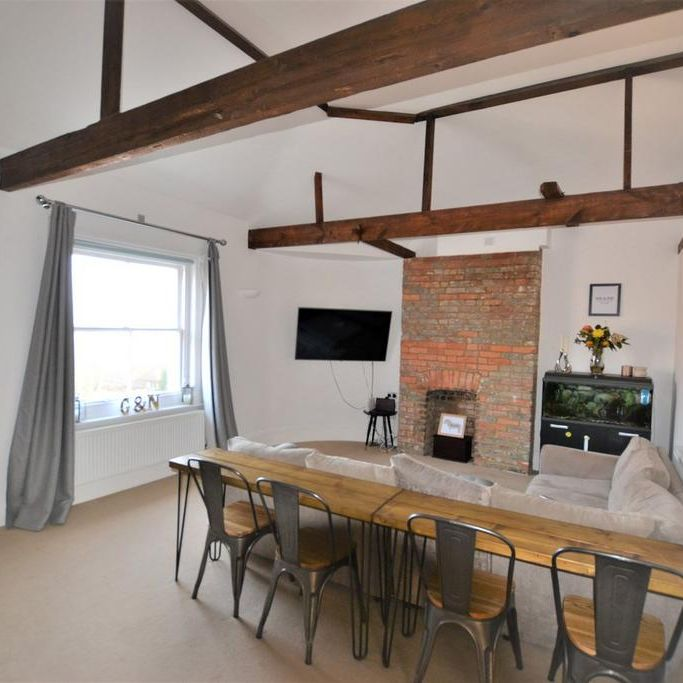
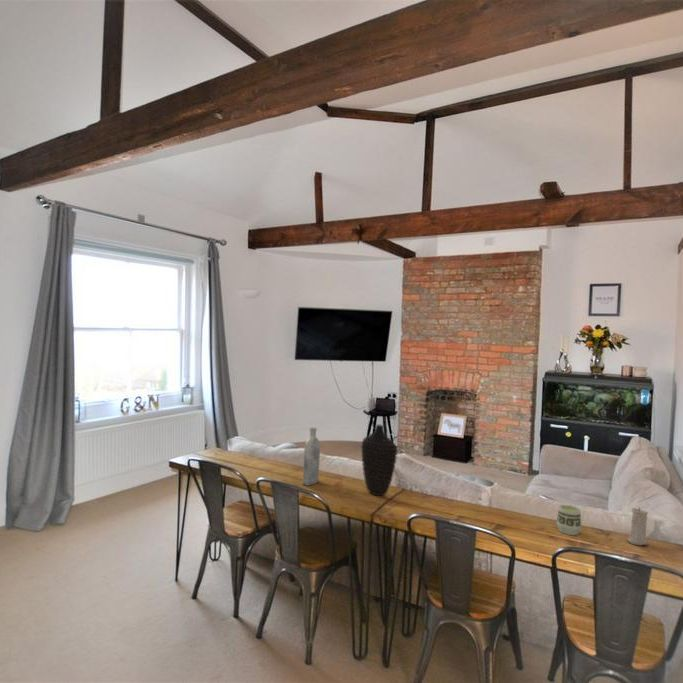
+ cup (569, 519)
+ decorative vase (378, 459)
+ bottle (311, 455)
+ candle (638, 524)
